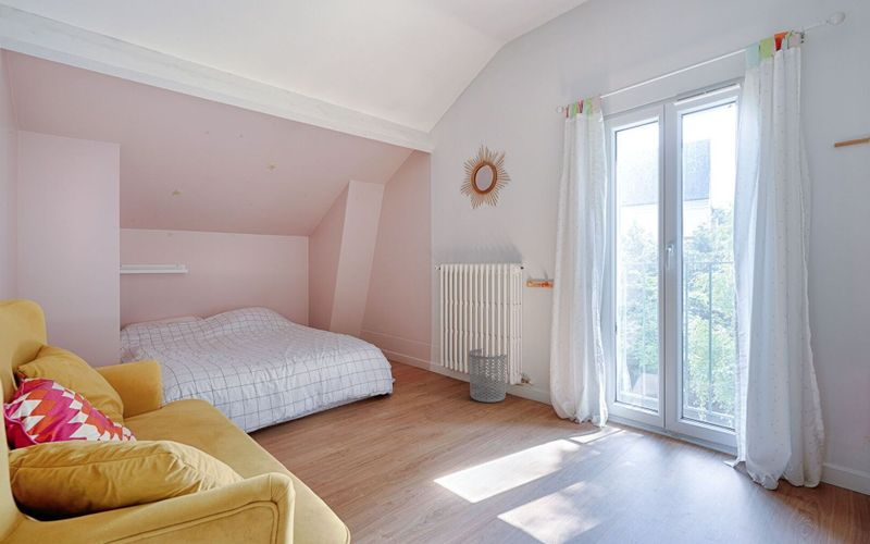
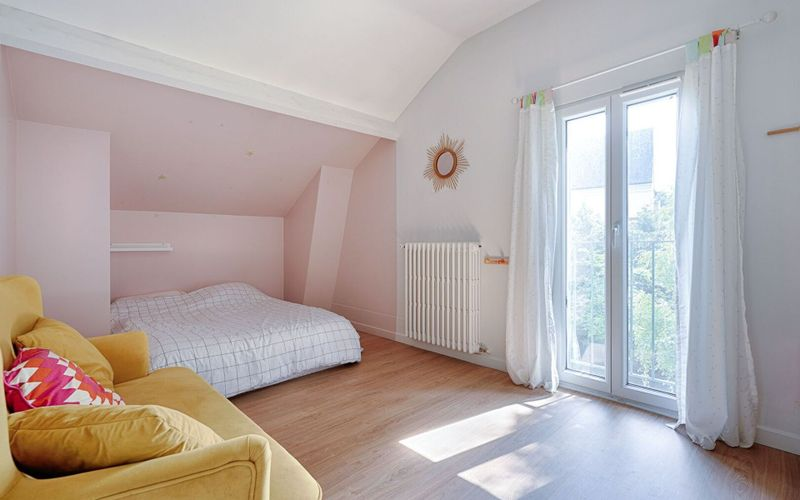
- waste bin (487, 375)
